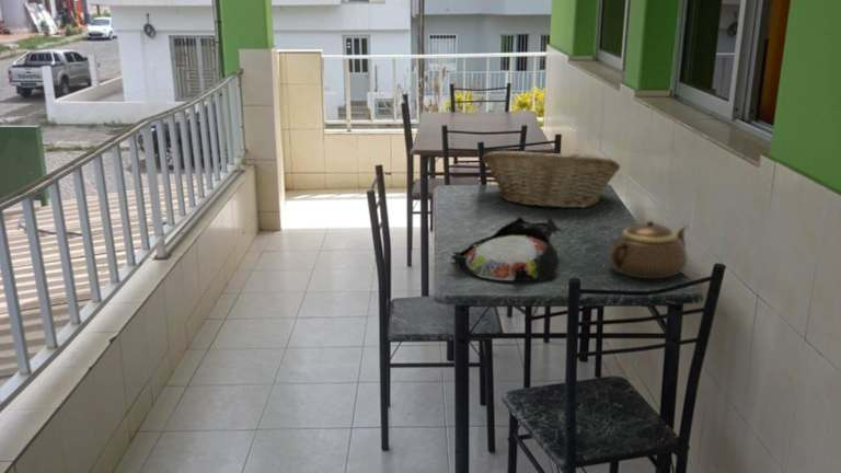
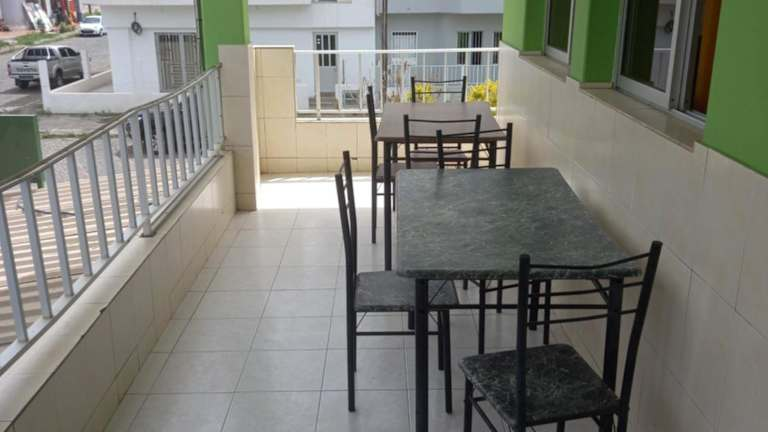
- plate (506, 243)
- teapot (648, 245)
- fruit basket (549, 173)
